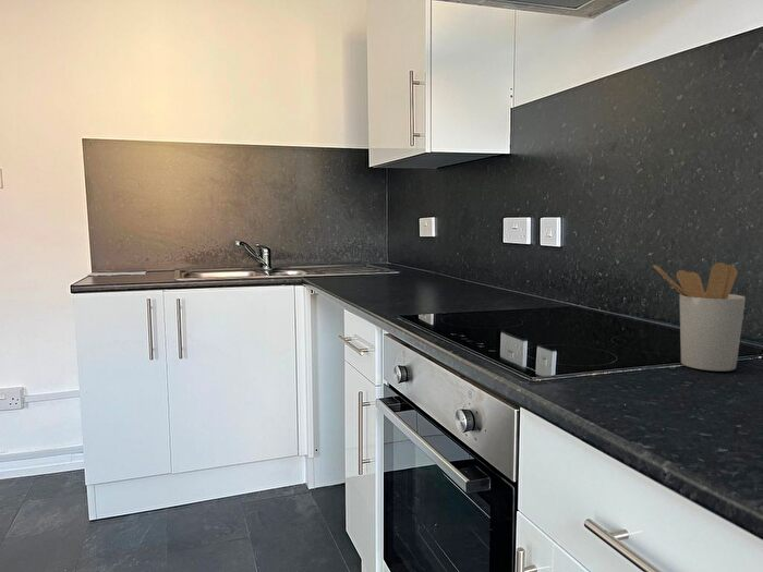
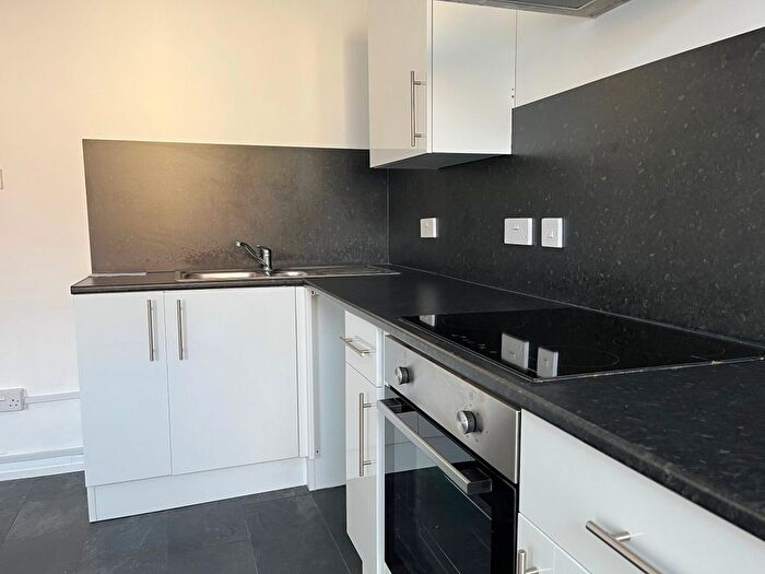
- utensil holder (693, 313)
